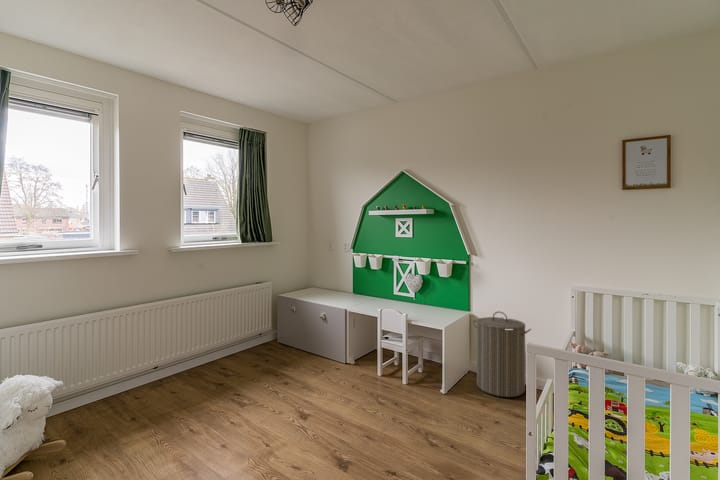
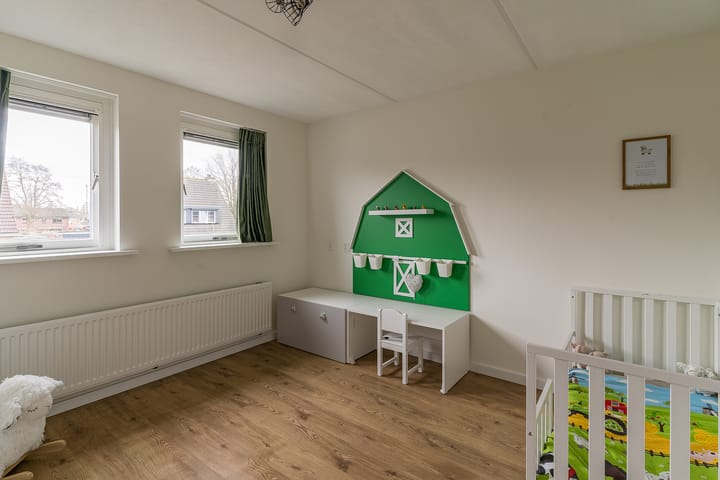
- laundry hamper (500, 349)
